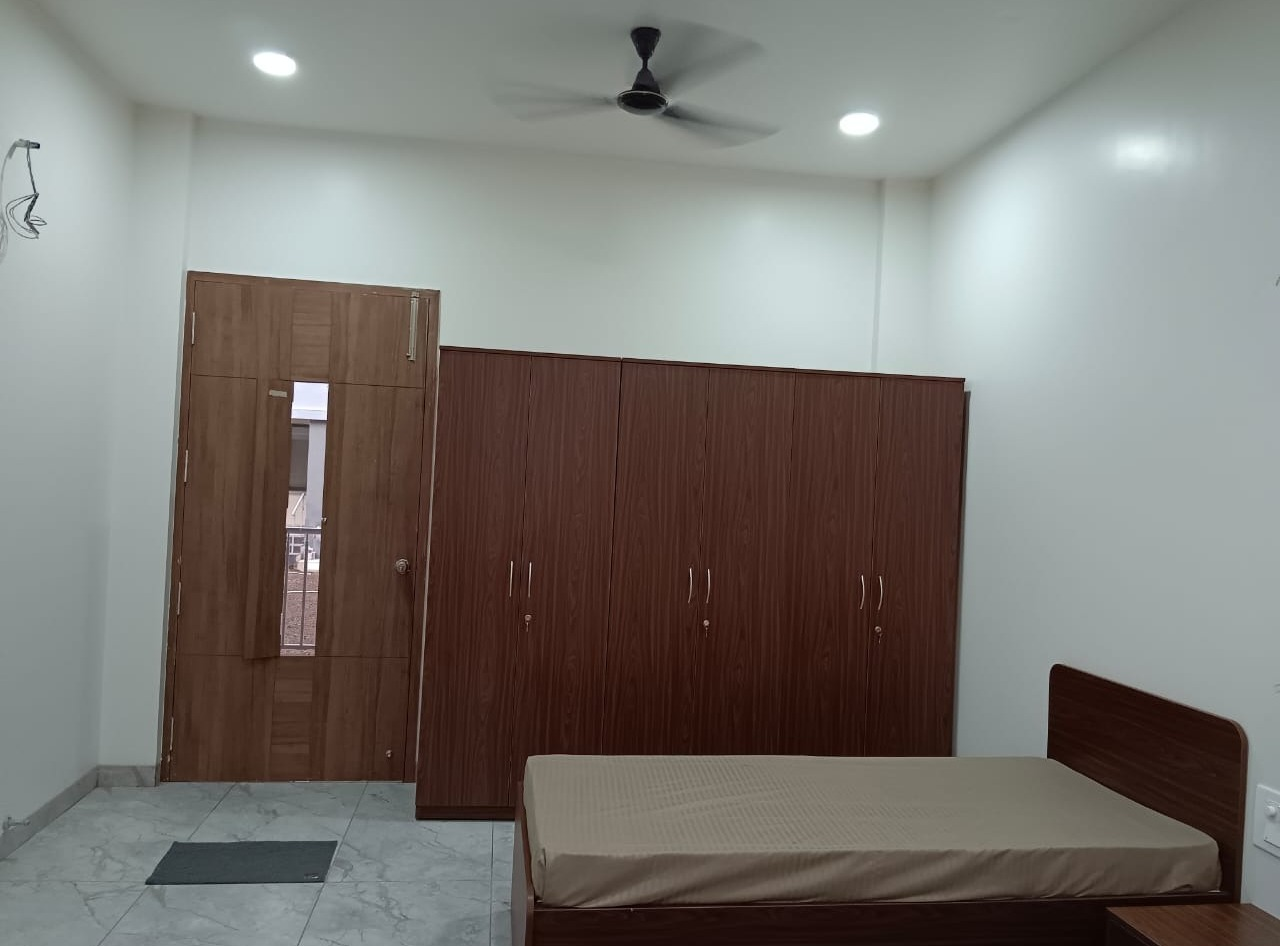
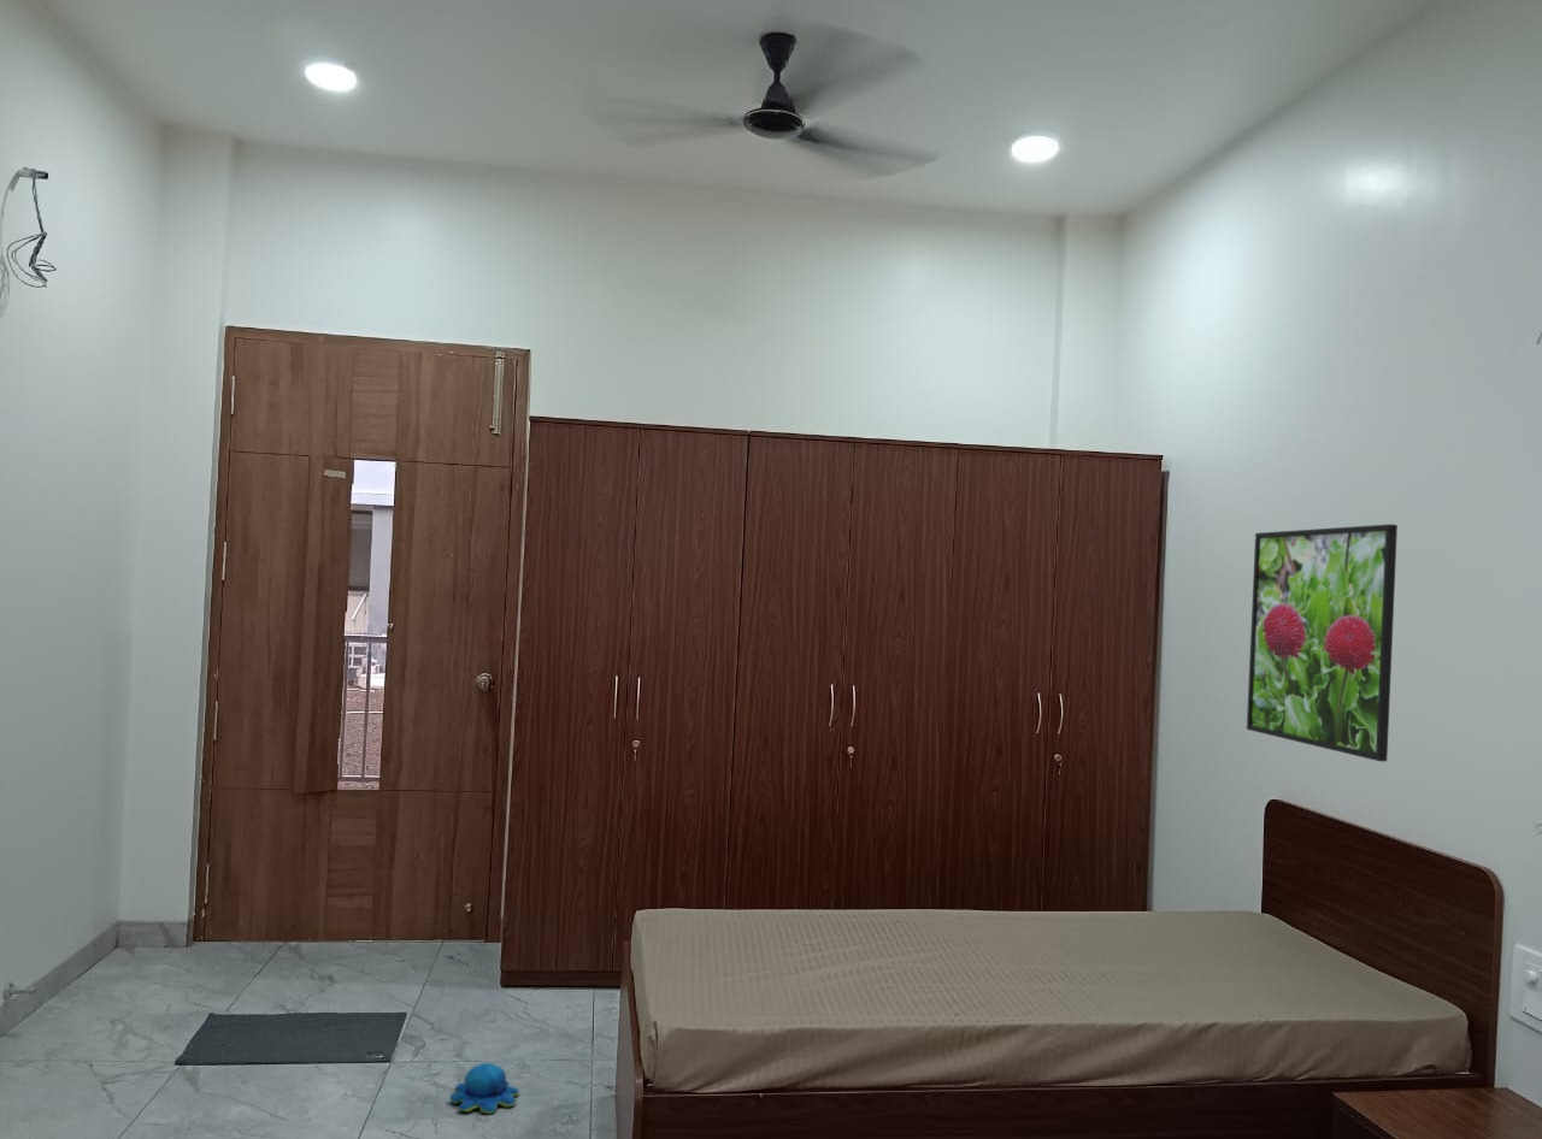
+ plush toy (485, 1081)
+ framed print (1314, 636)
